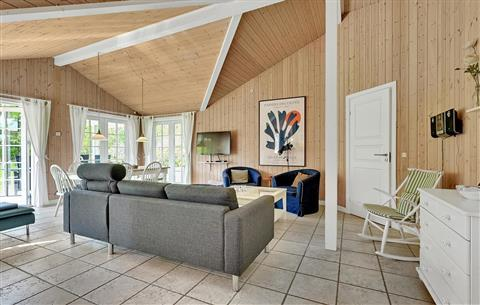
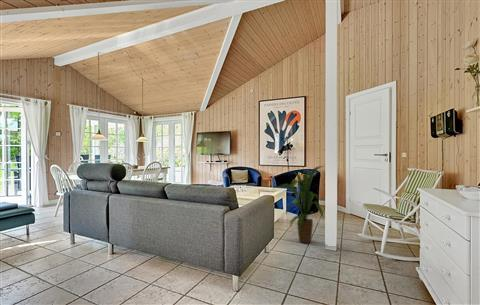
+ house plant (298, 203)
